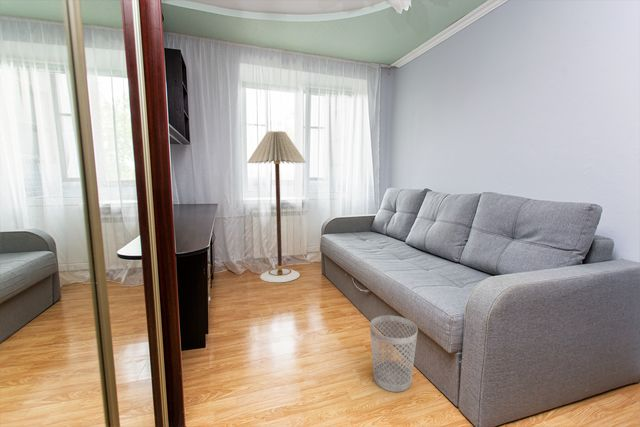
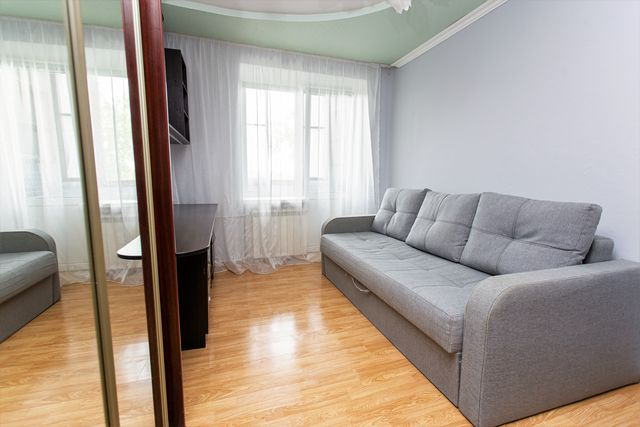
- wastebasket (392, 352)
- floor lamp (278, 205)
